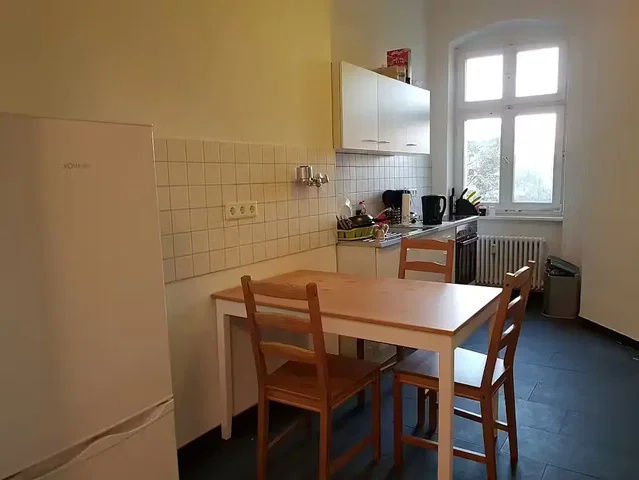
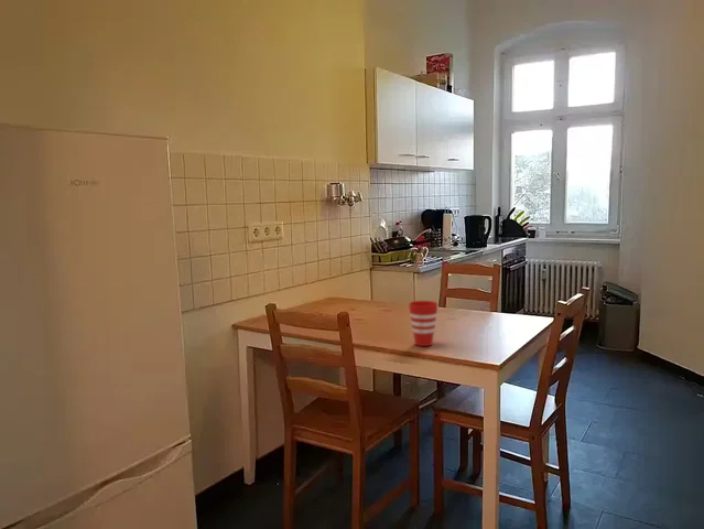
+ cup (423, 323)
